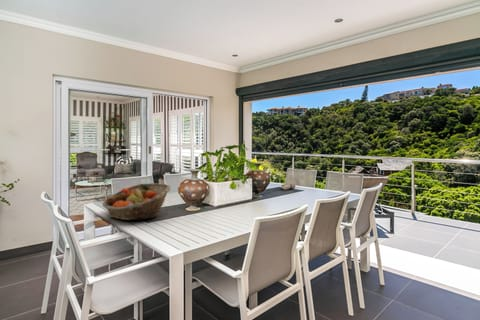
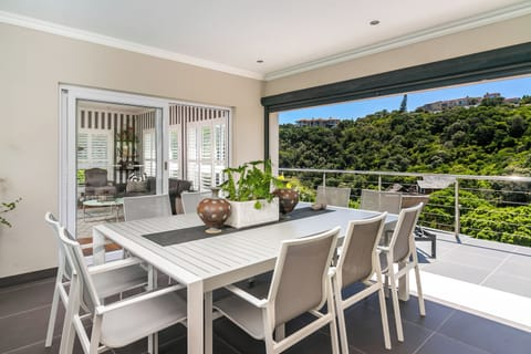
- fruit basket (137, 200)
